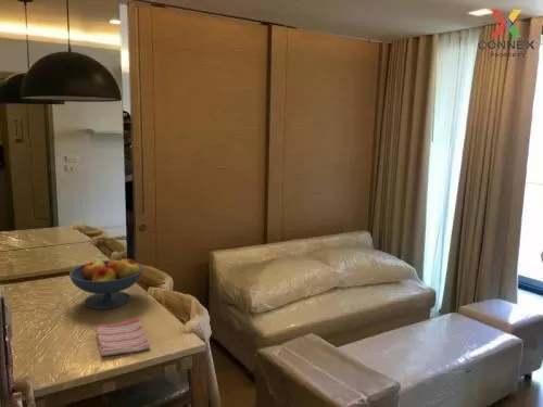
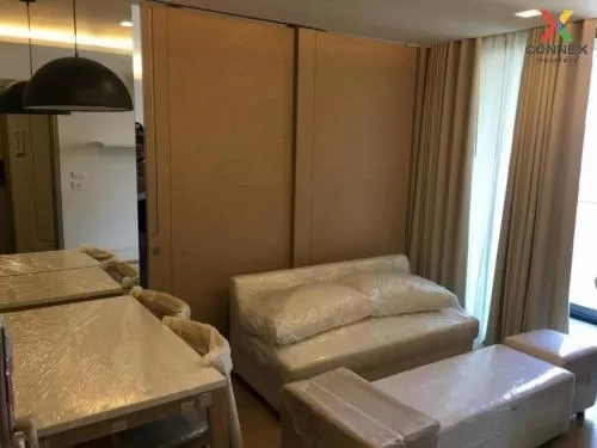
- dish towel (122, 335)
- fruit bowl (106, 280)
